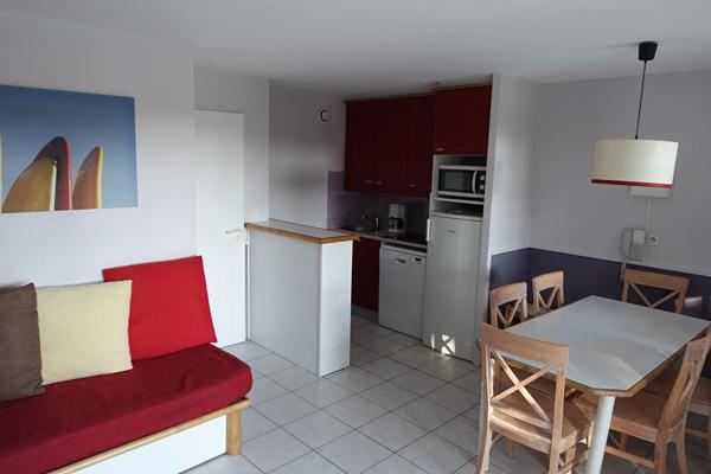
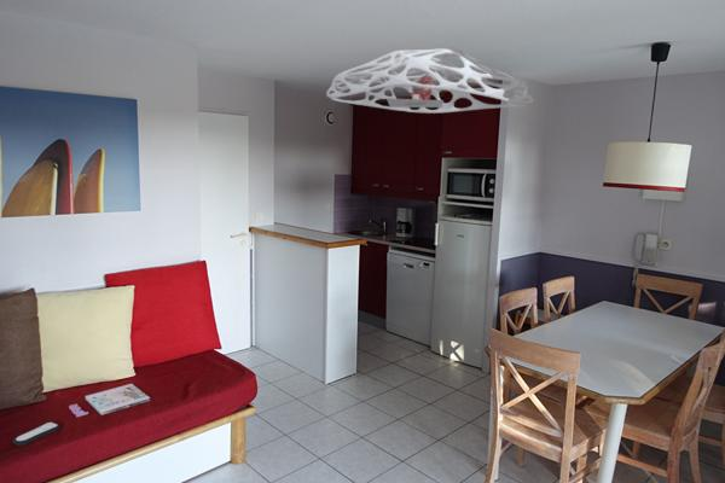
+ magazine (108, 401)
+ remote control (36, 433)
+ ceiling light (428, 77)
